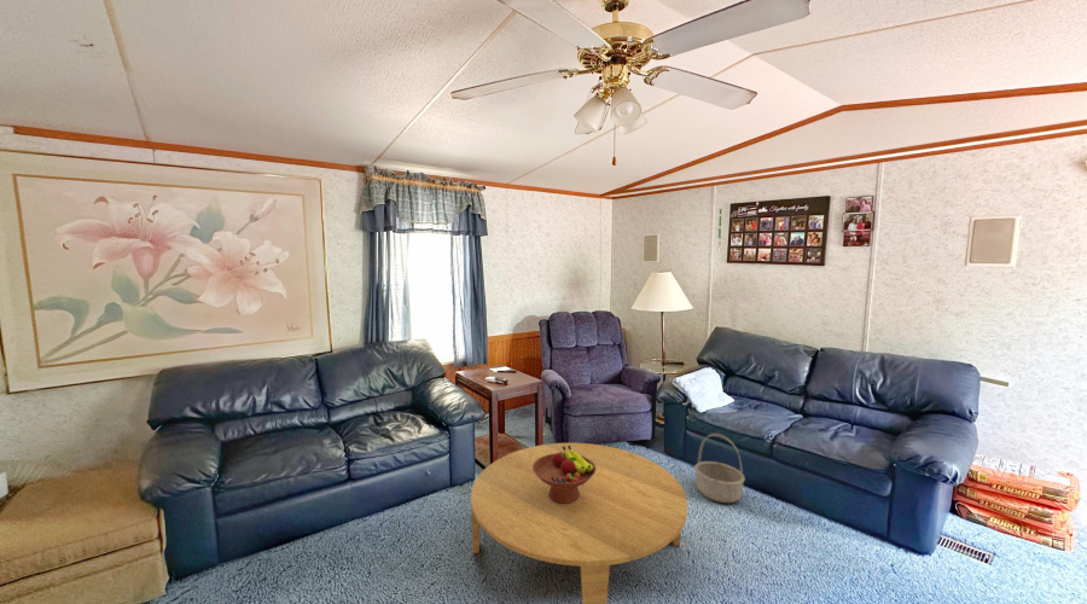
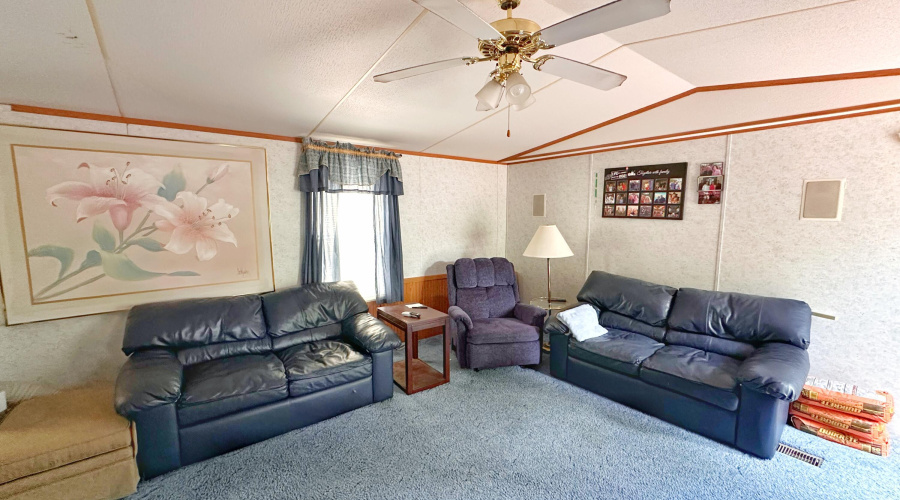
- coffee table (576, 516)
- fruit bowl (564, 475)
- basket (719, 464)
